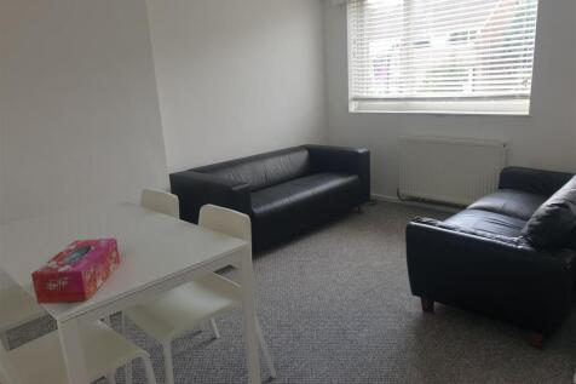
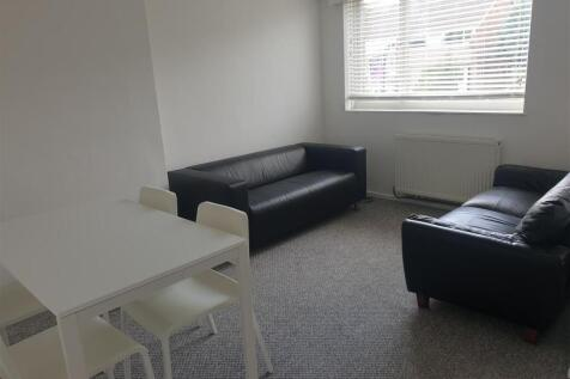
- tissue box (80, 268)
